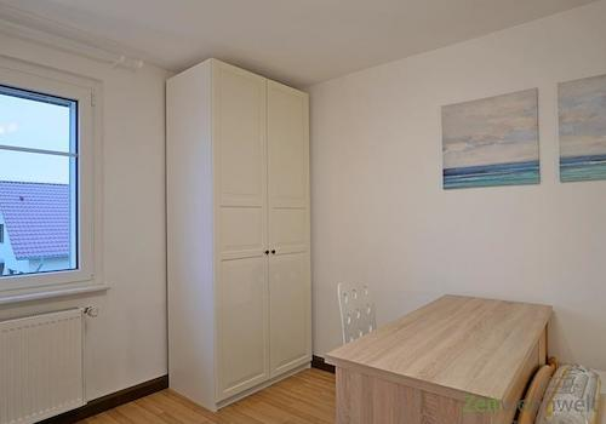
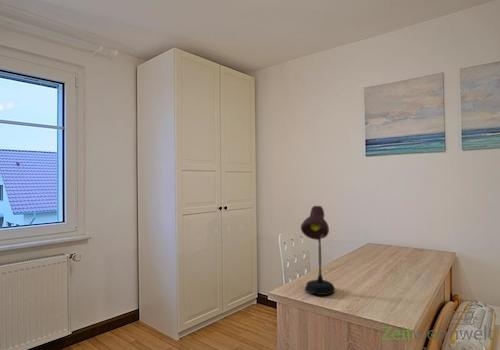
+ desk lamp (319, 249)
